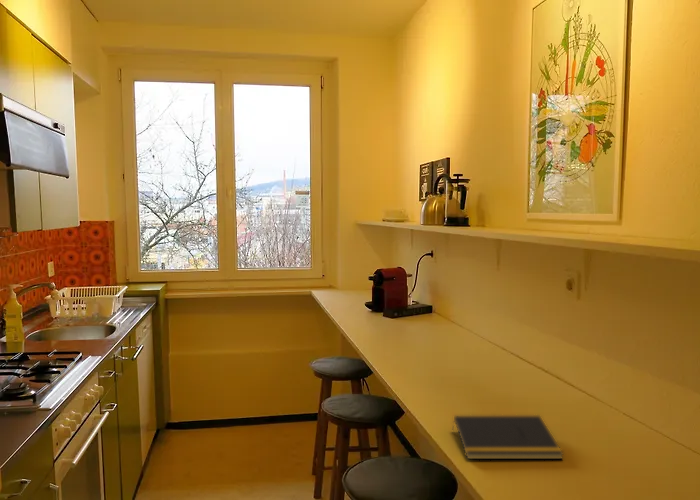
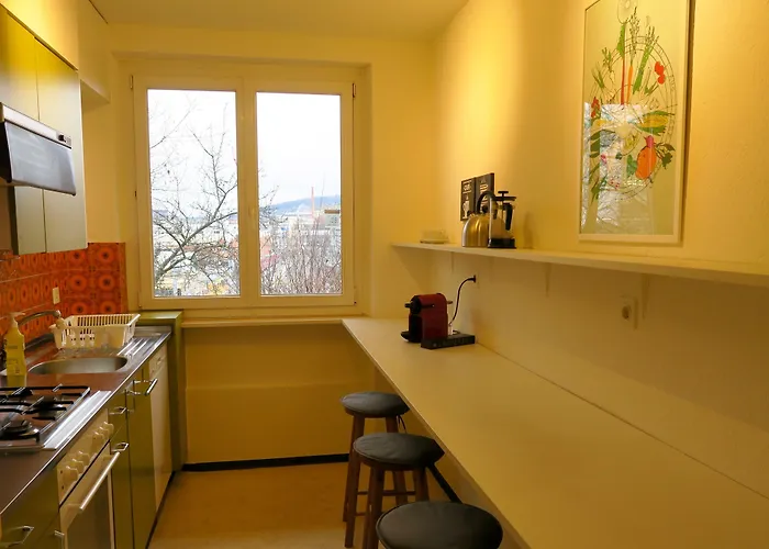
- notepad (505, 436)
